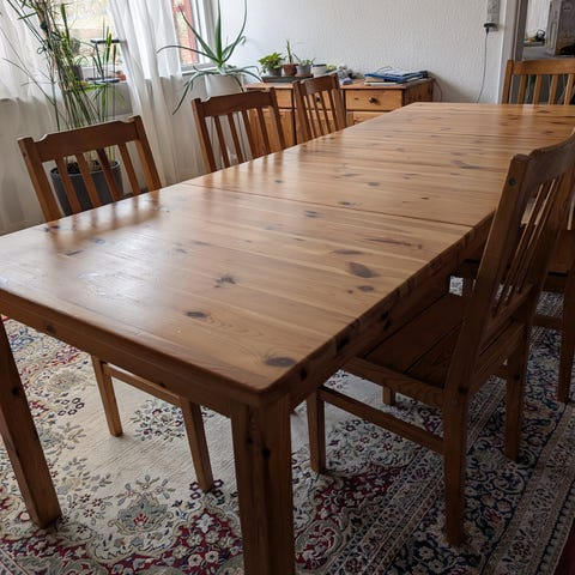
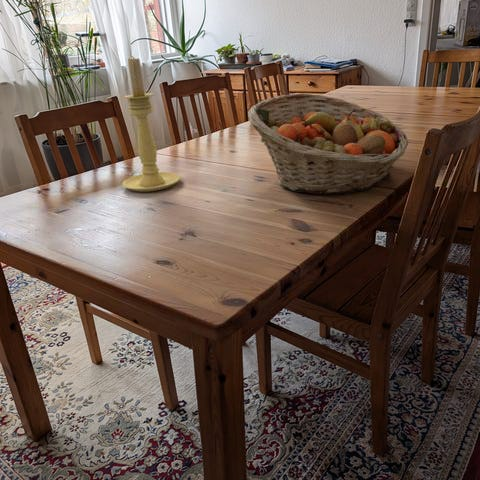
+ fruit basket (329, 138)
+ candle holder (143, 123)
